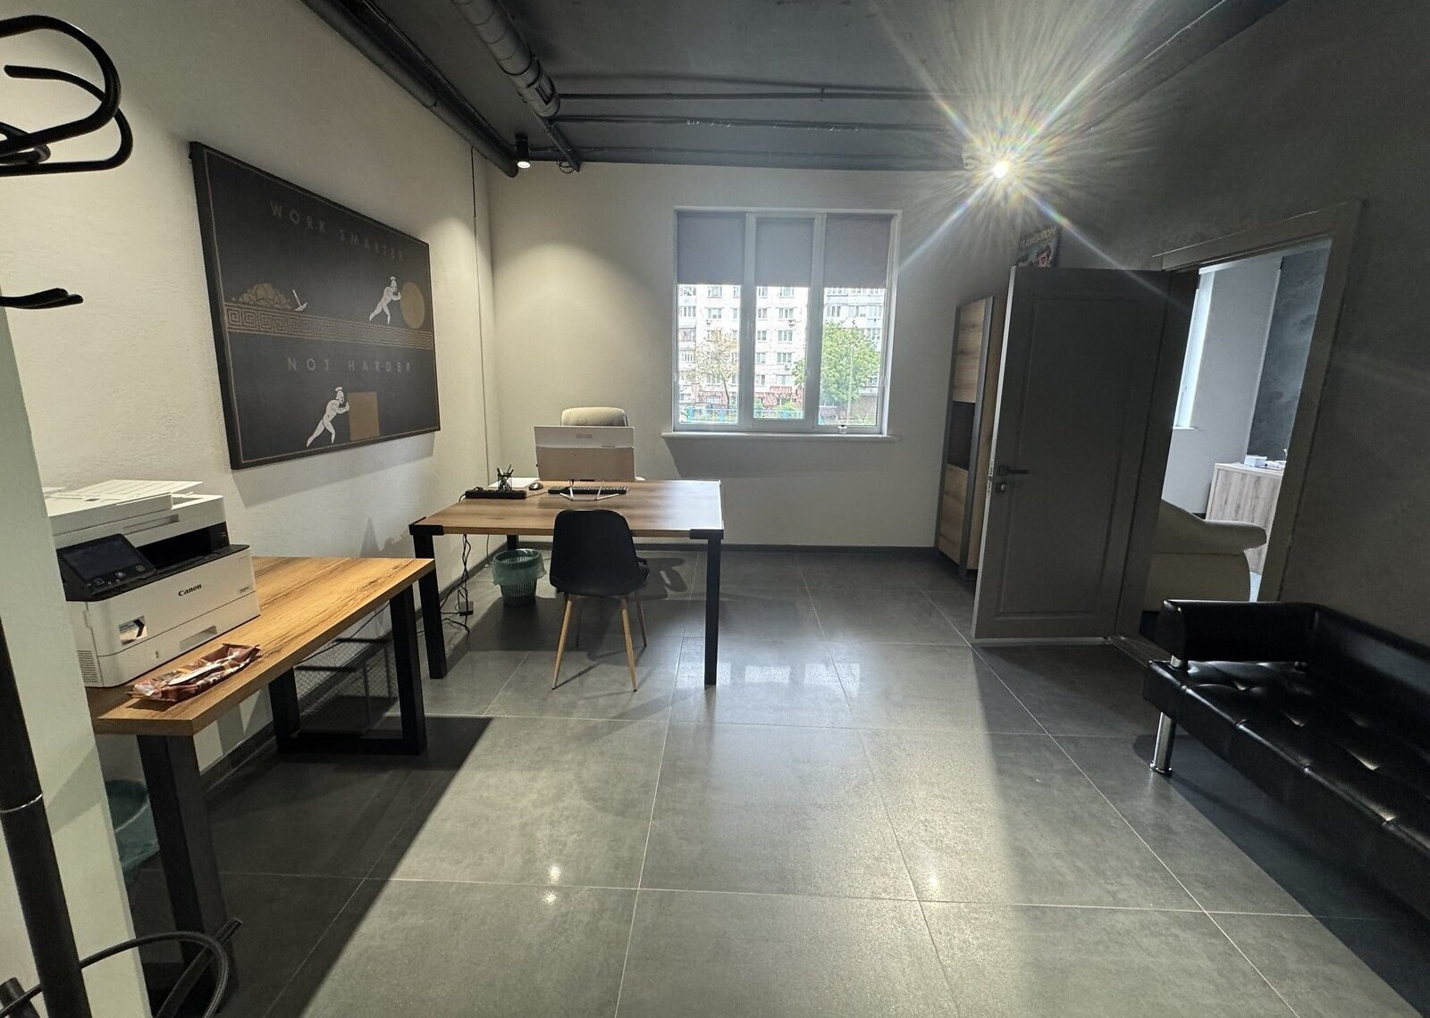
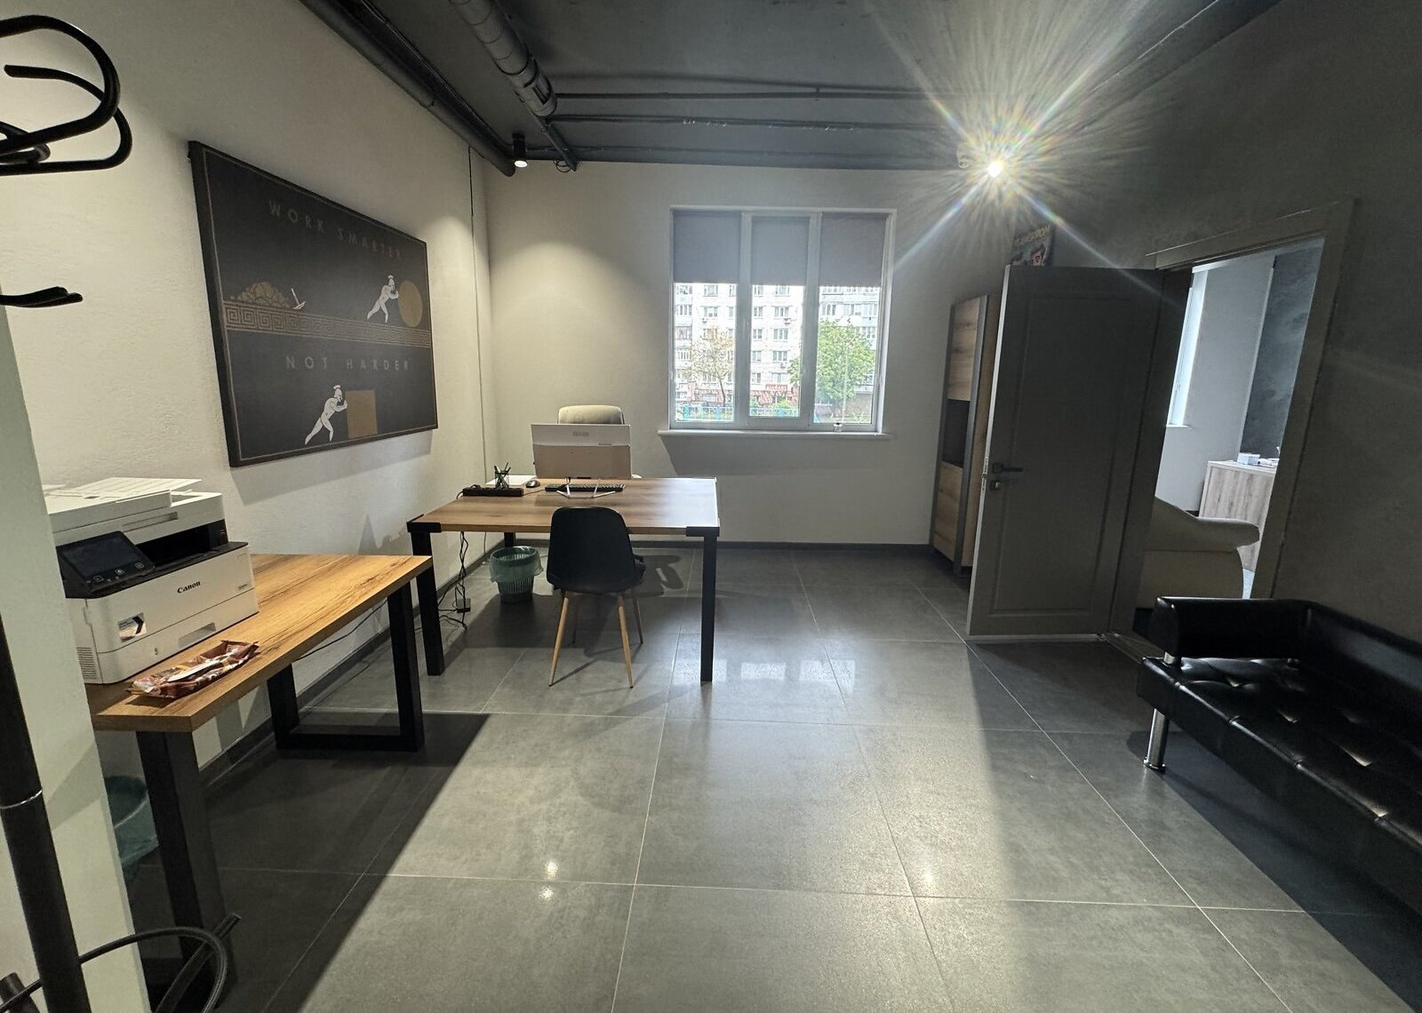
- wastebasket (346, 683)
